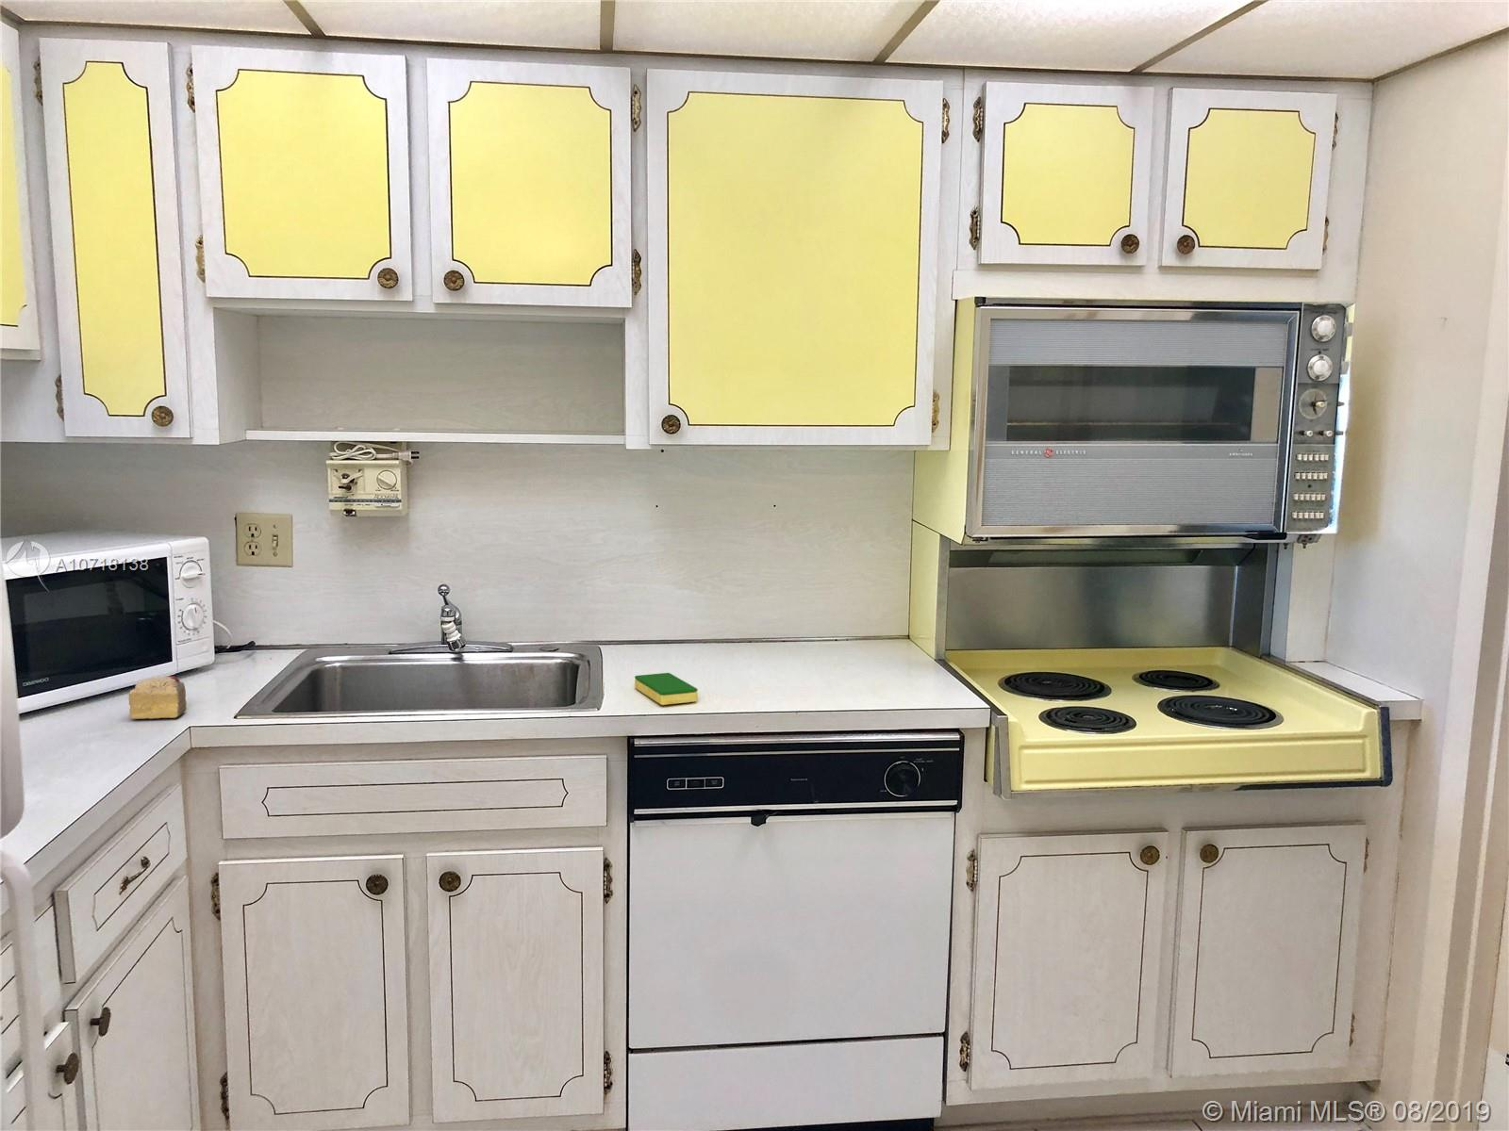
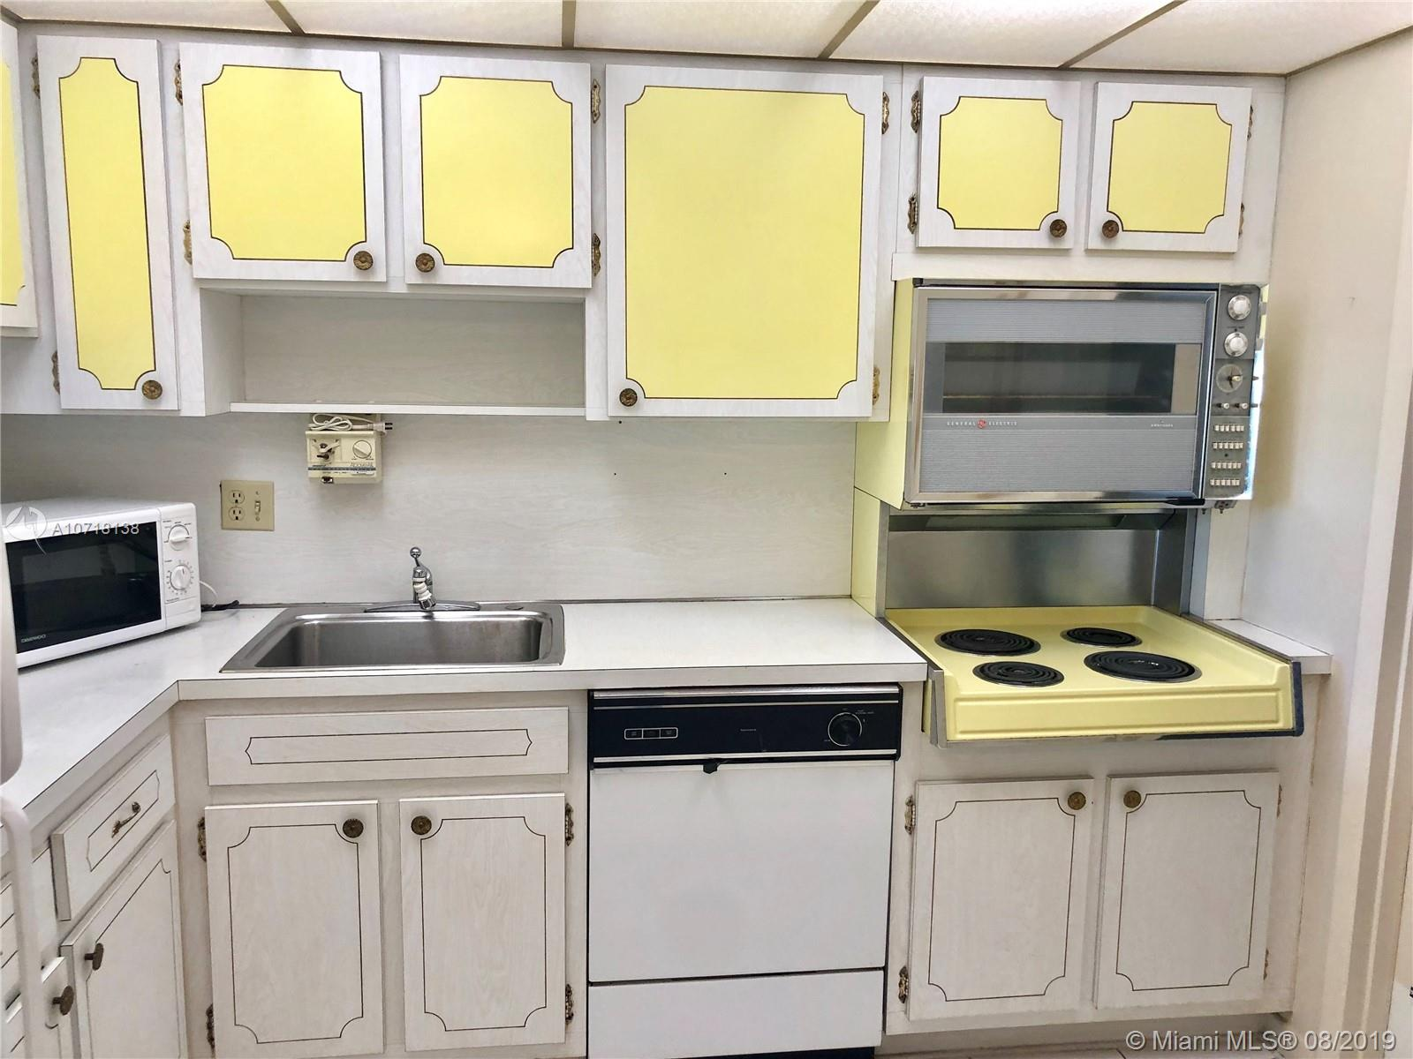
- dish sponge (665, 688)
- cake slice (158, 695)
